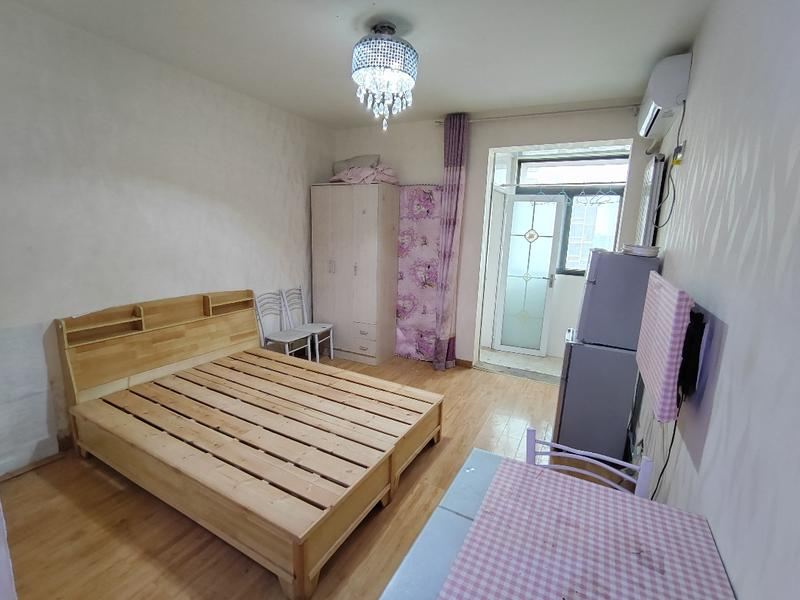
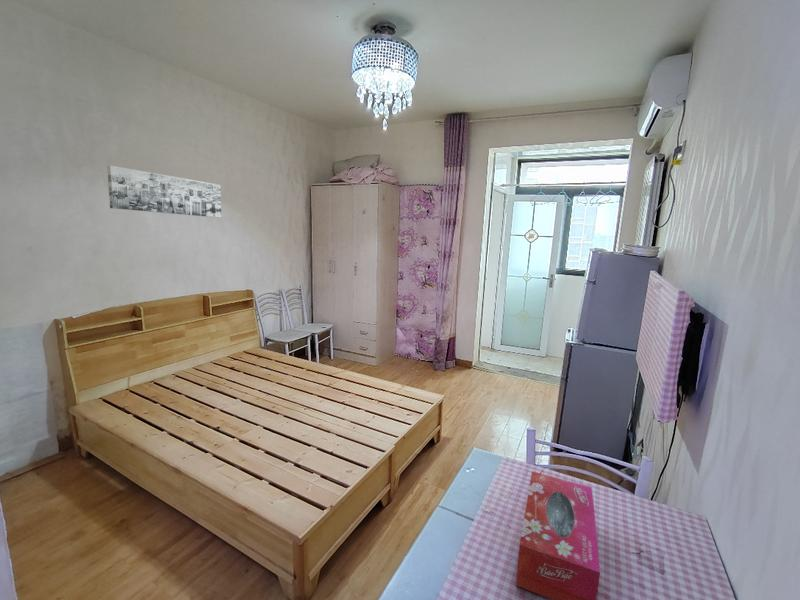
+ tissue box (557, 531)
+ wall art (171, 195)
